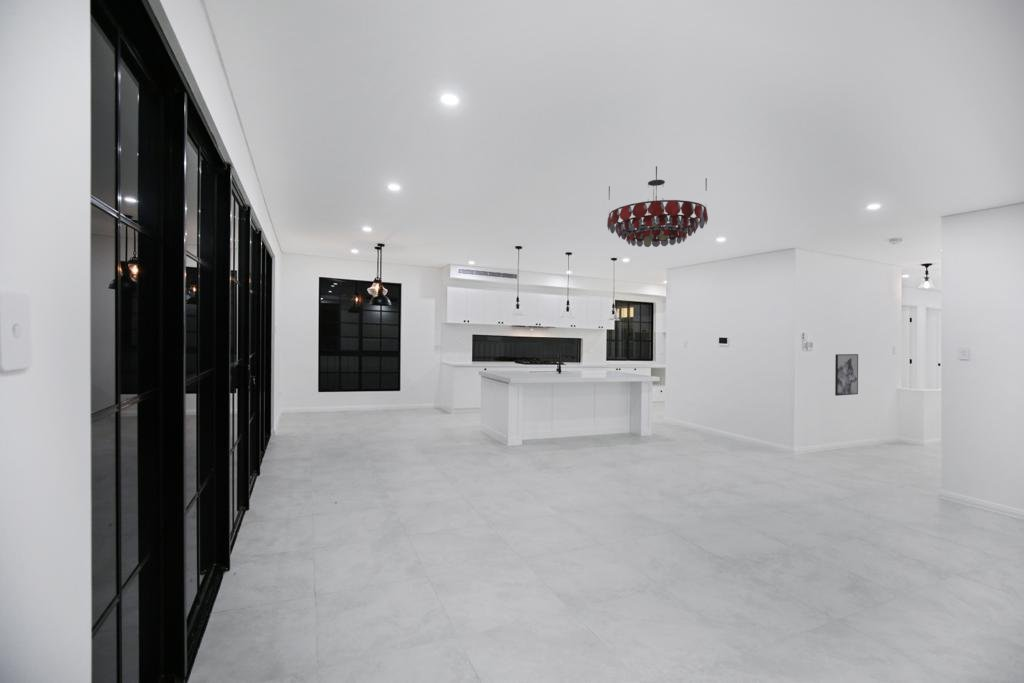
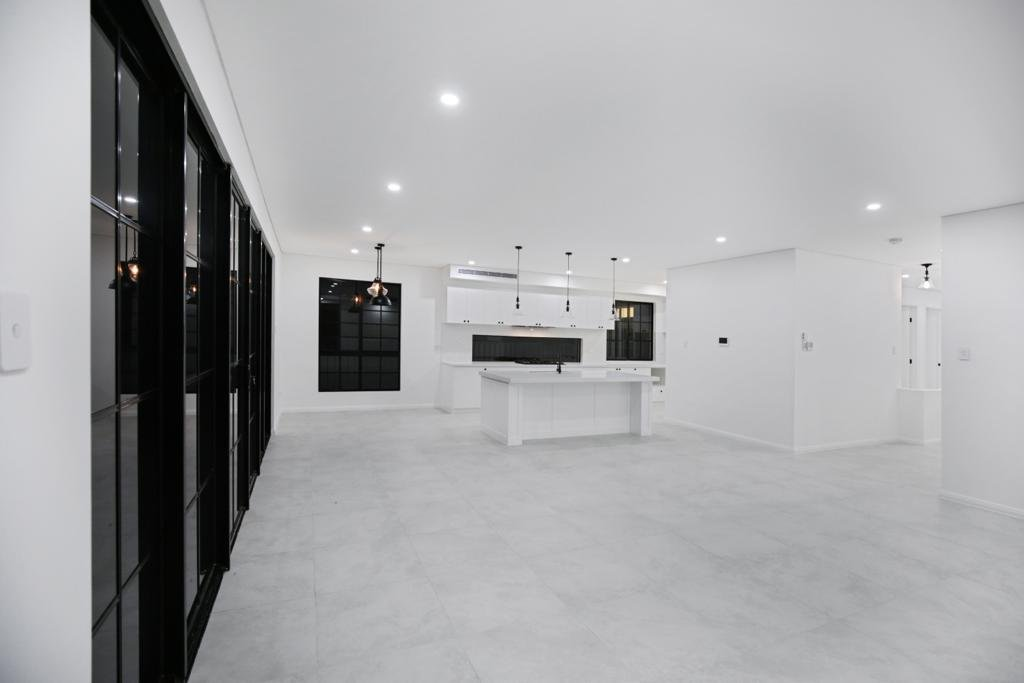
- wall art (846, 374)
- chandelier (656, 213)
